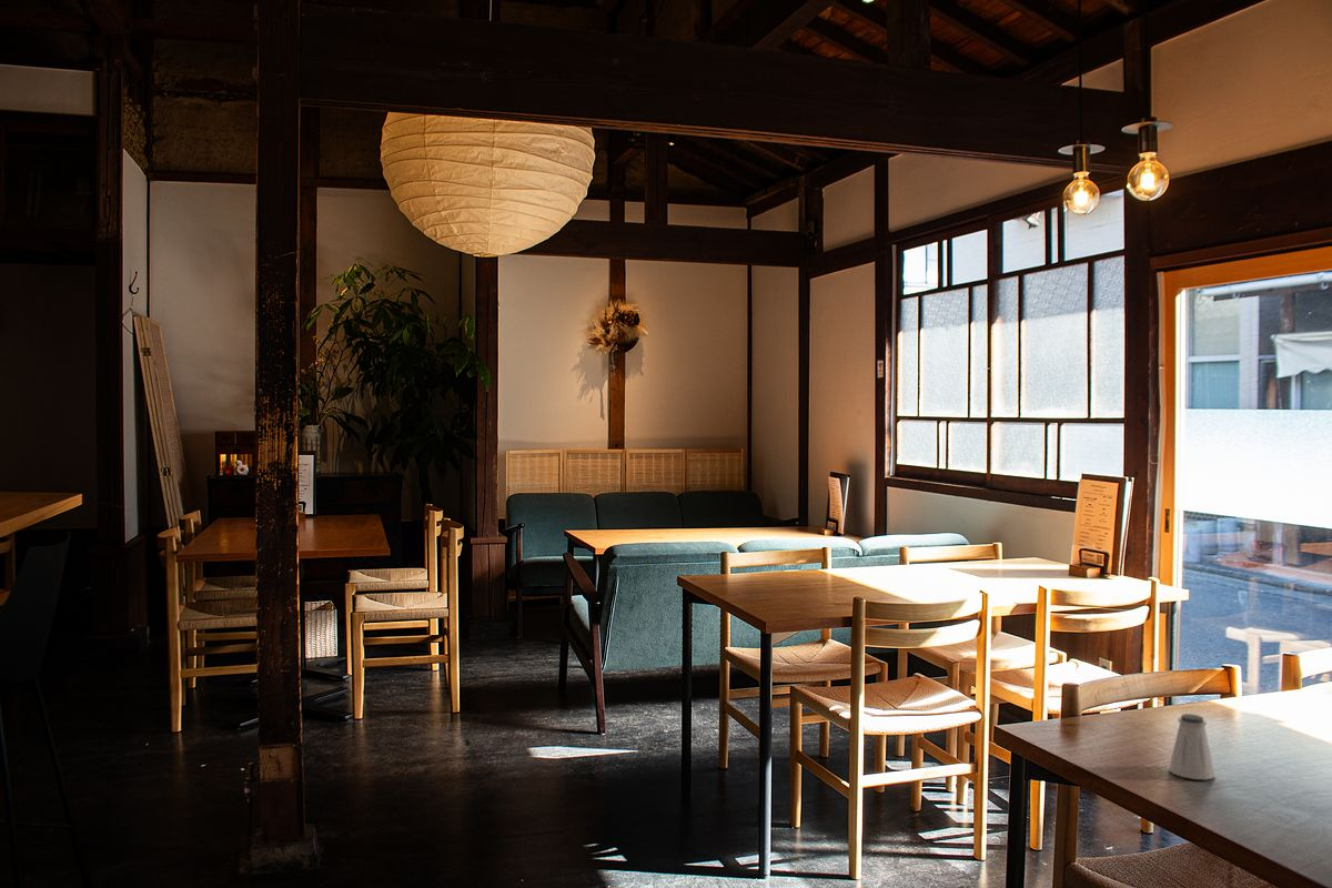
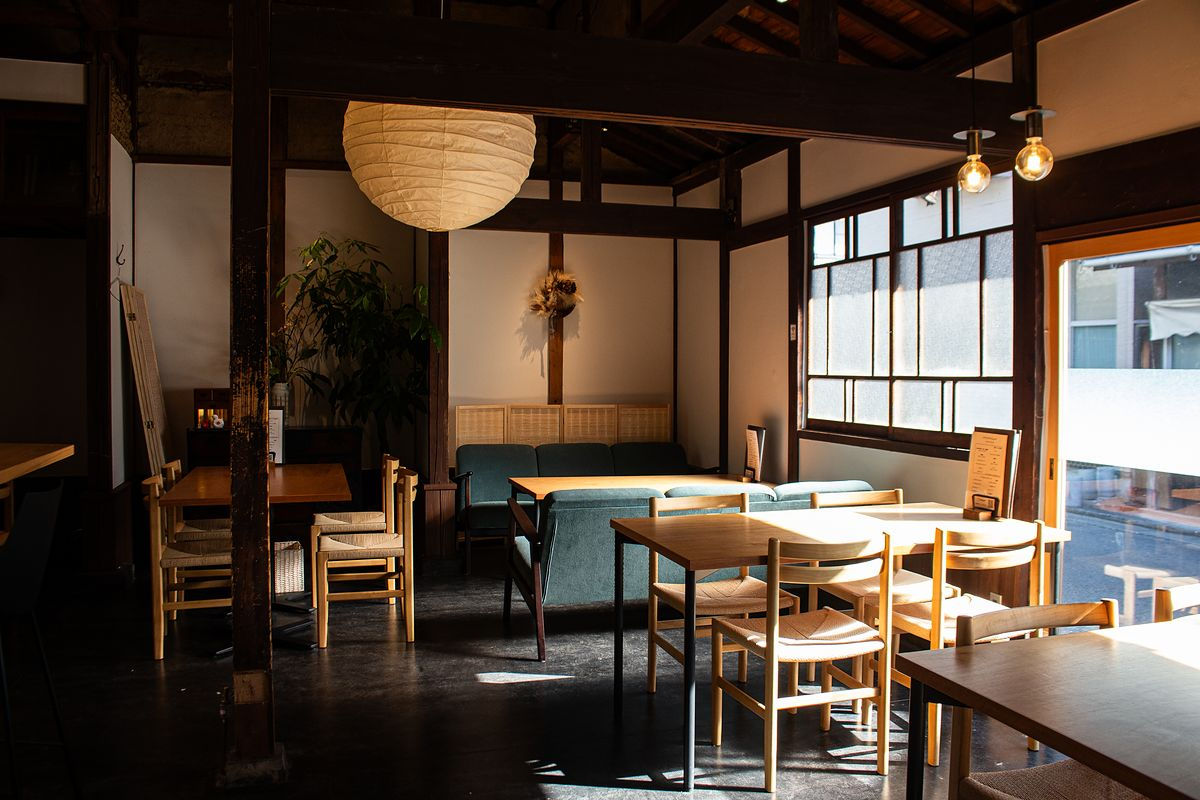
- saltshaker (1191, 744)
